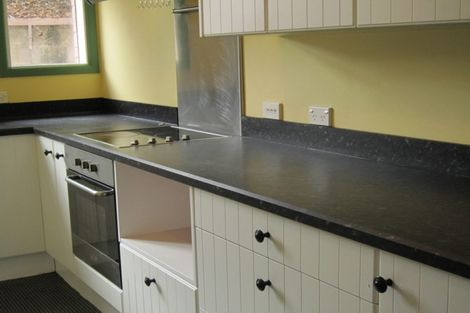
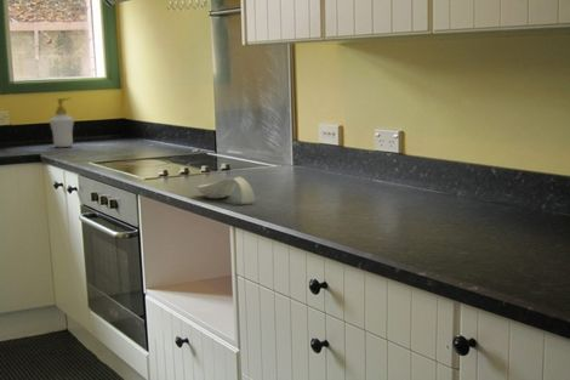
+ spoon rest (227, 187)
+ soap bottle (61, 121)
